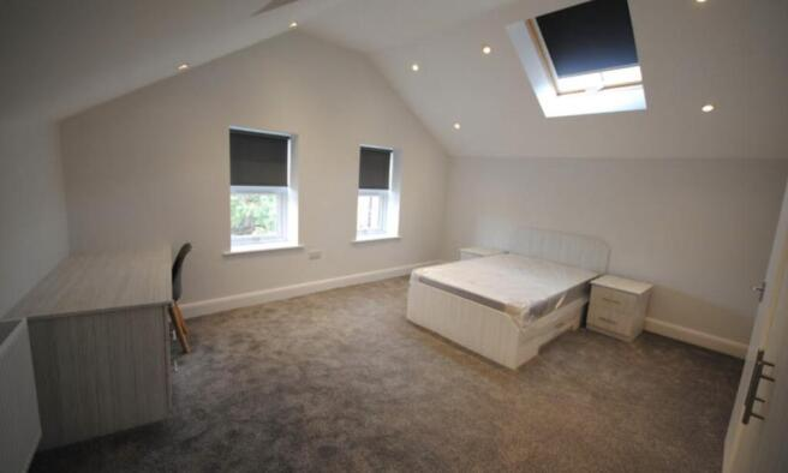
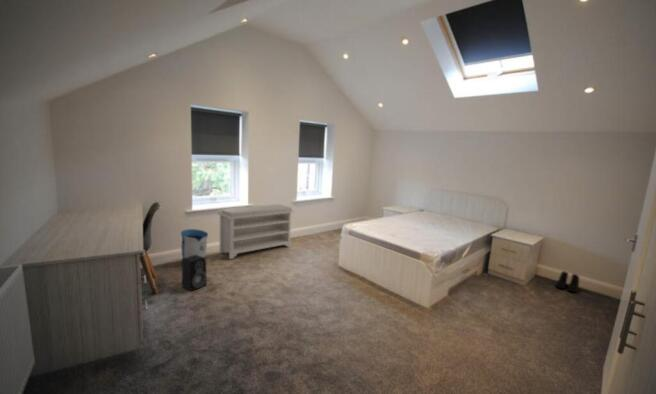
+ sun visor (194, 246)
+ bench (257, 228)
+ boots (566, 280)
+ speaker (194, 272)
